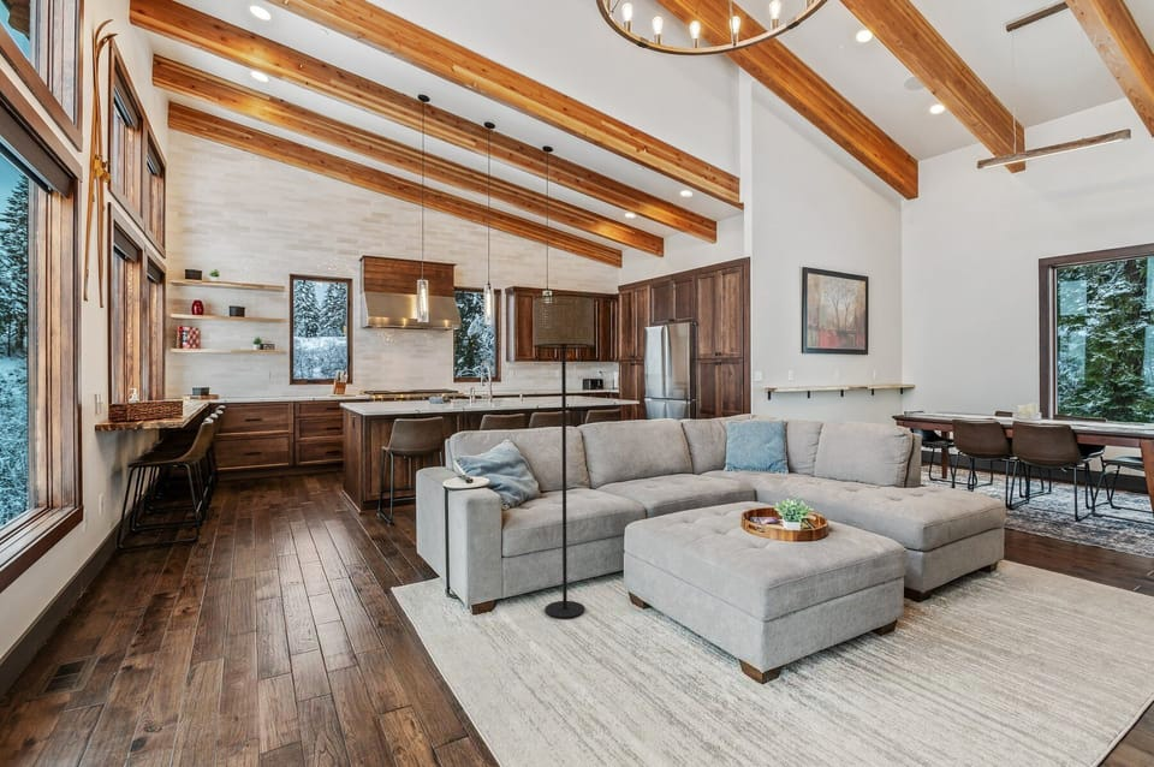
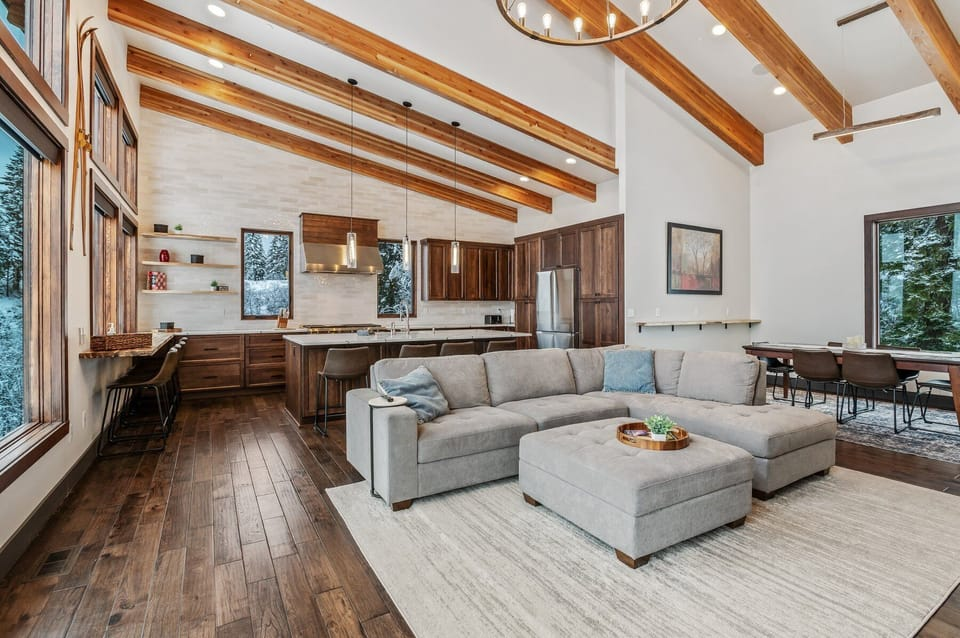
- floor lamp (564, 454)
